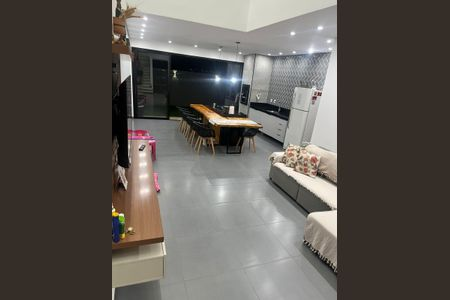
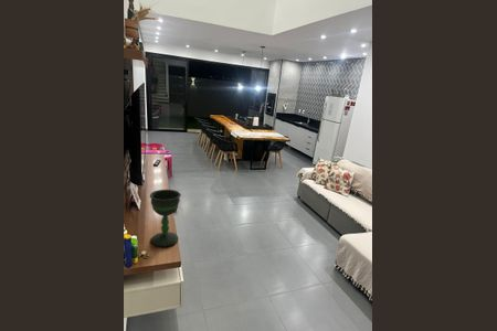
+ chalice (165, 217)
